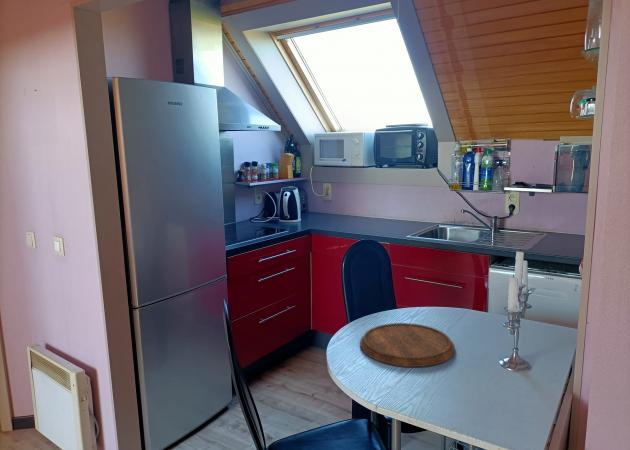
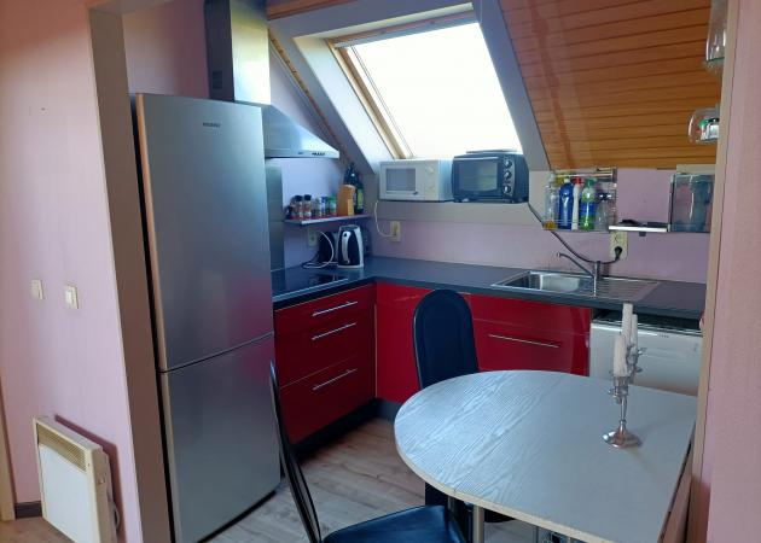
- cutting board (406, 342)
